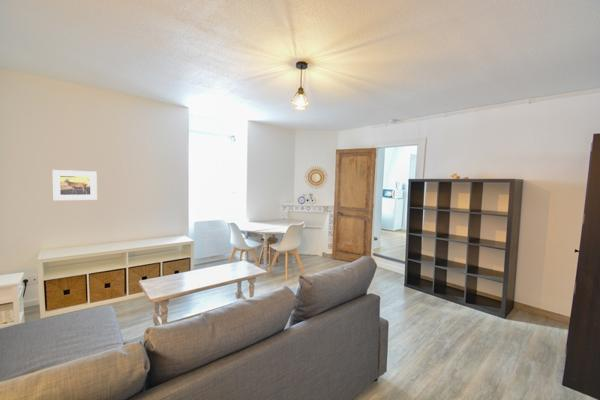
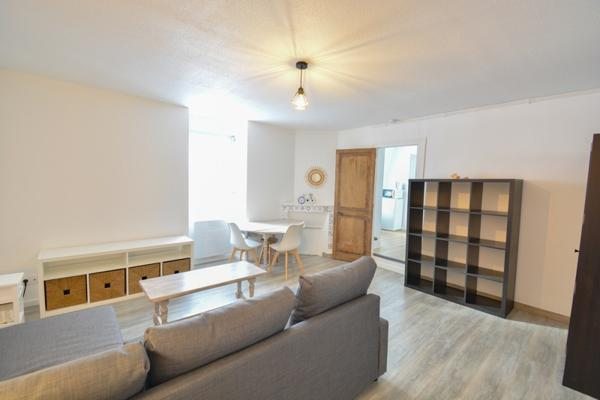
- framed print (75, 185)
